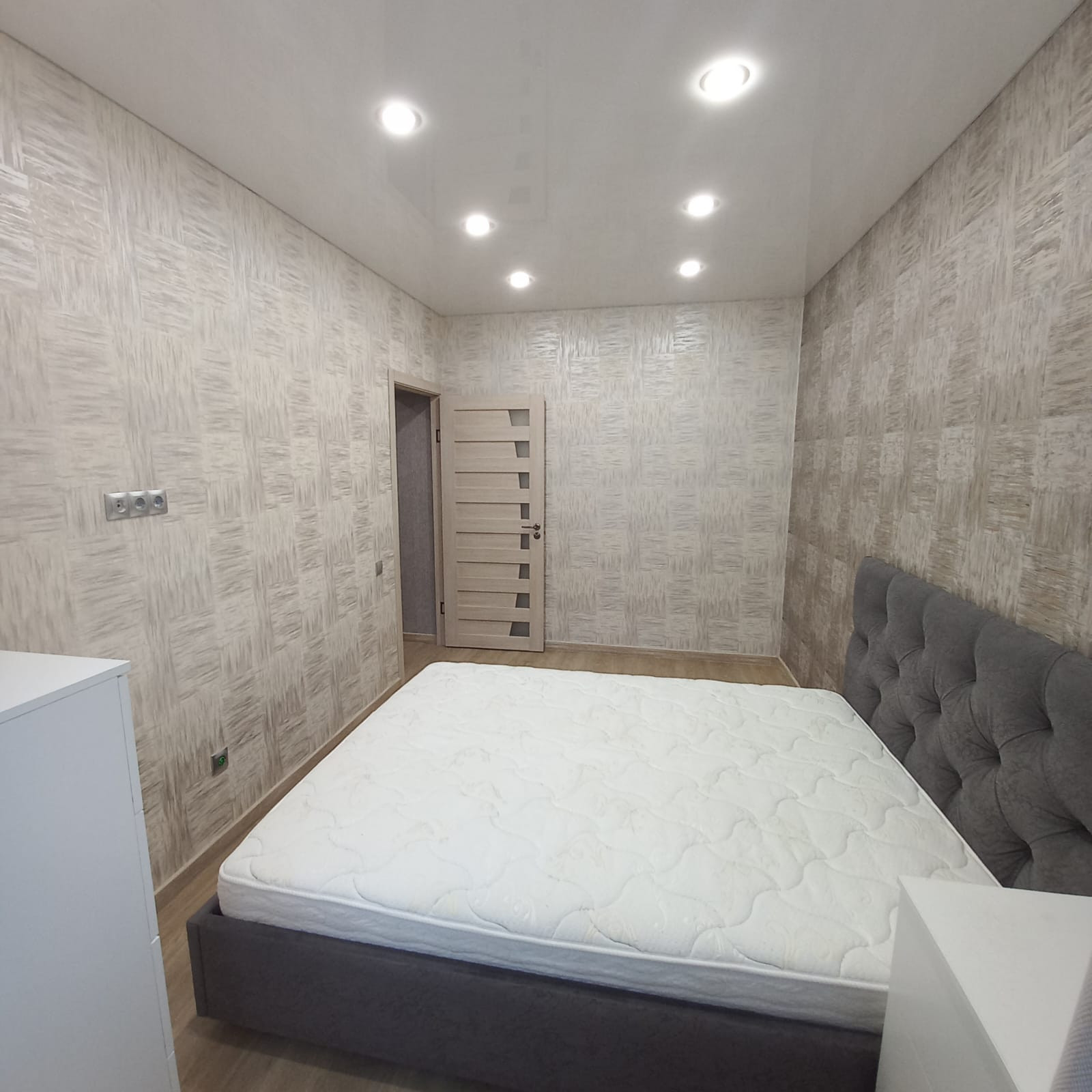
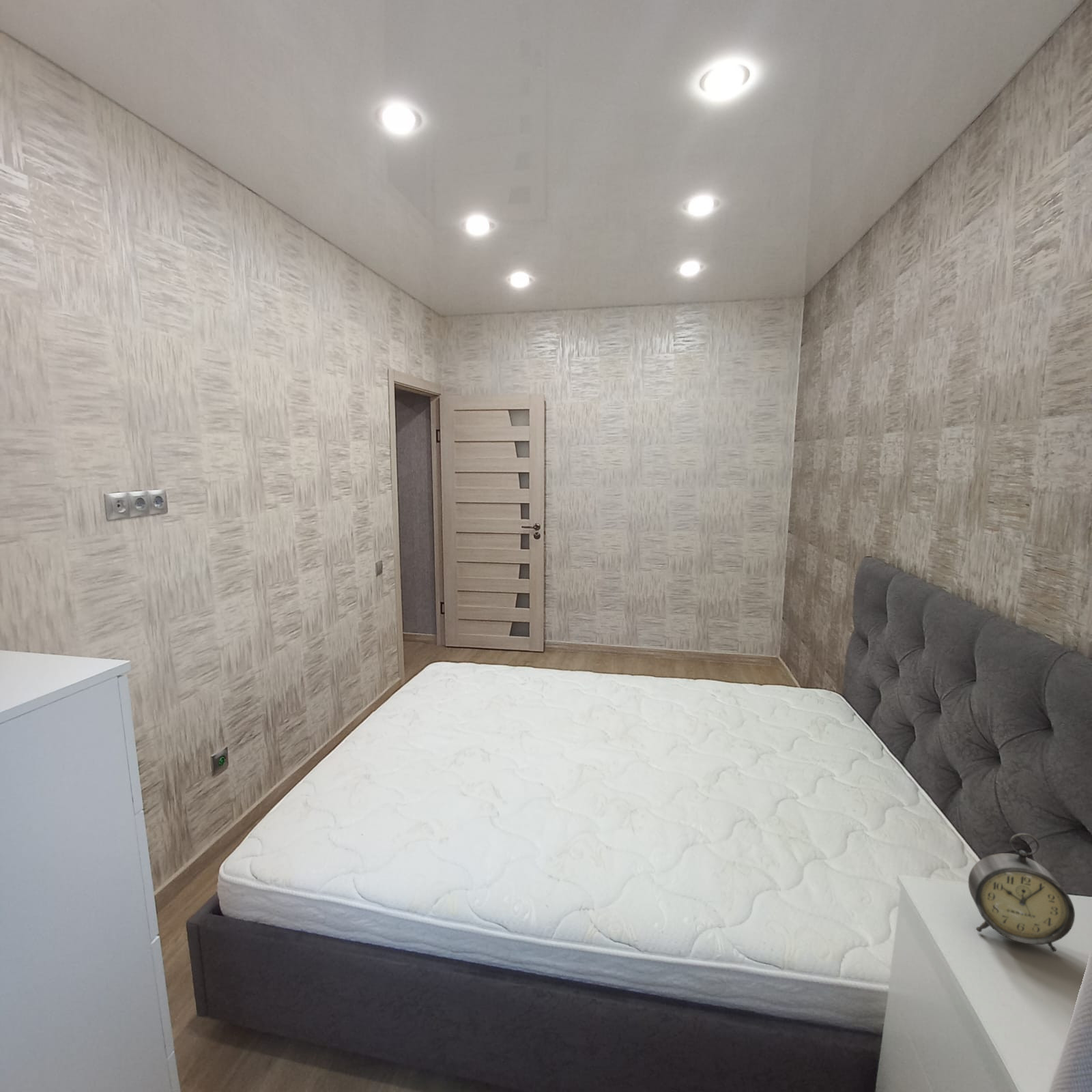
+ alarm clock (1019, 885)
